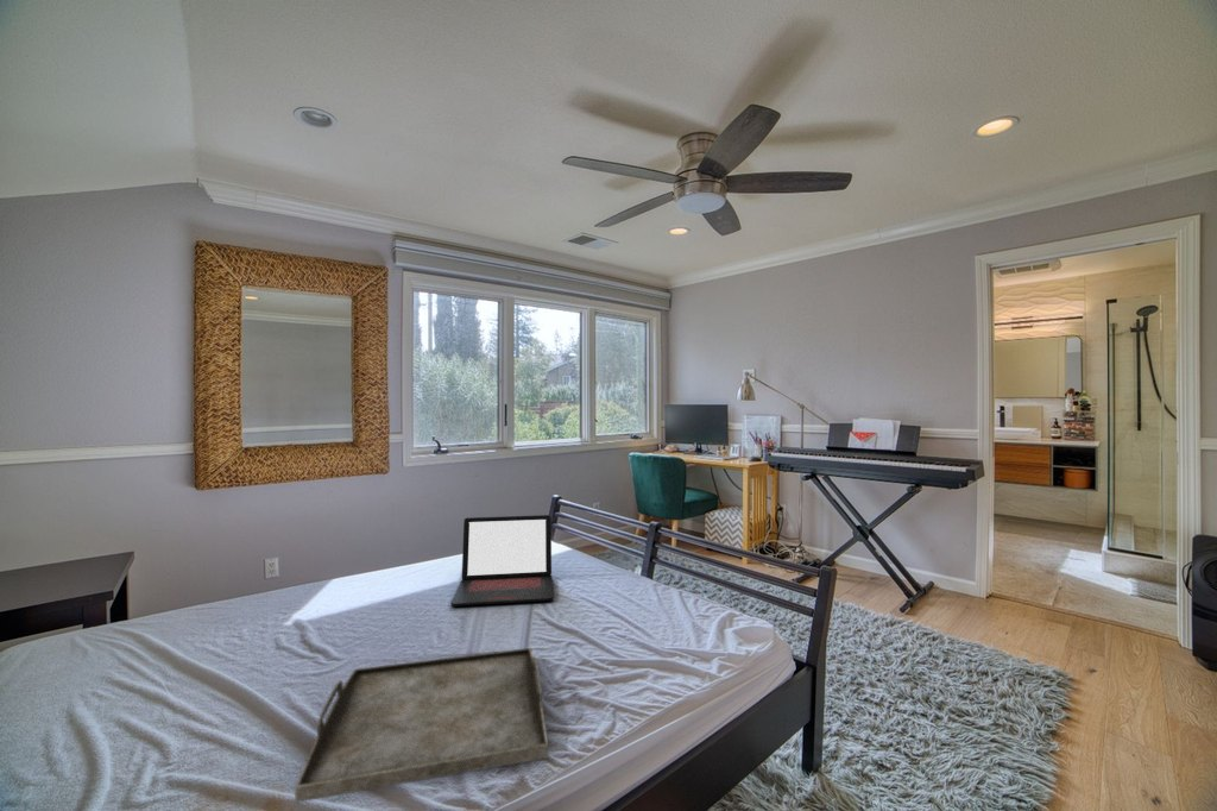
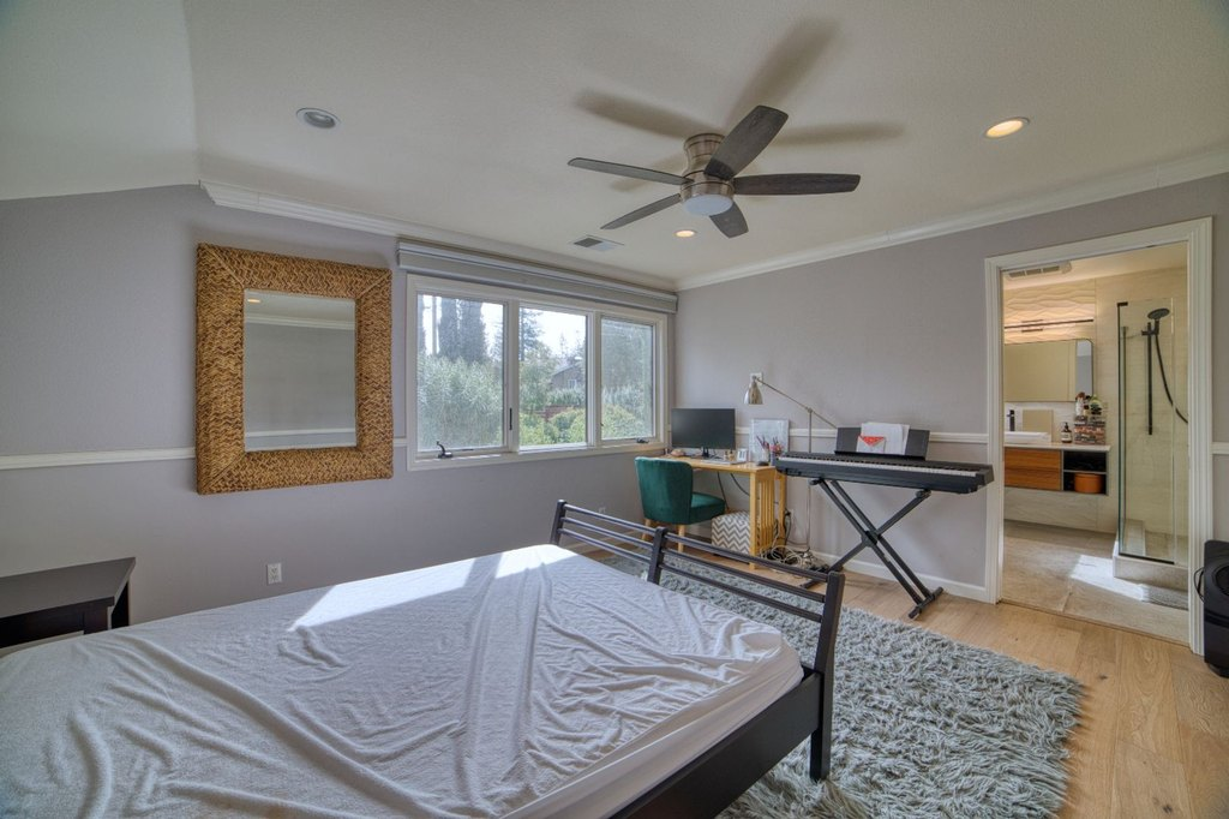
- serving tray (439, 697)
- laptop (505, 557)
